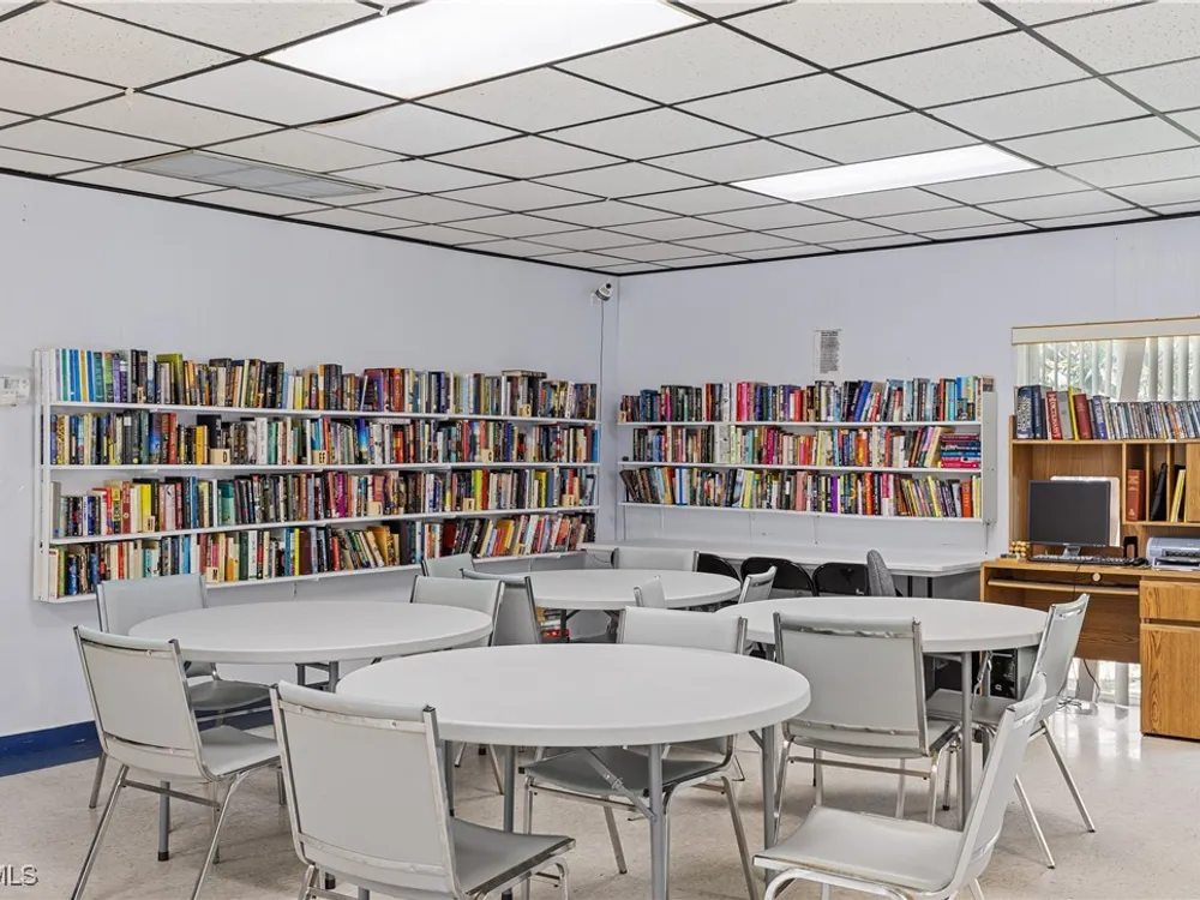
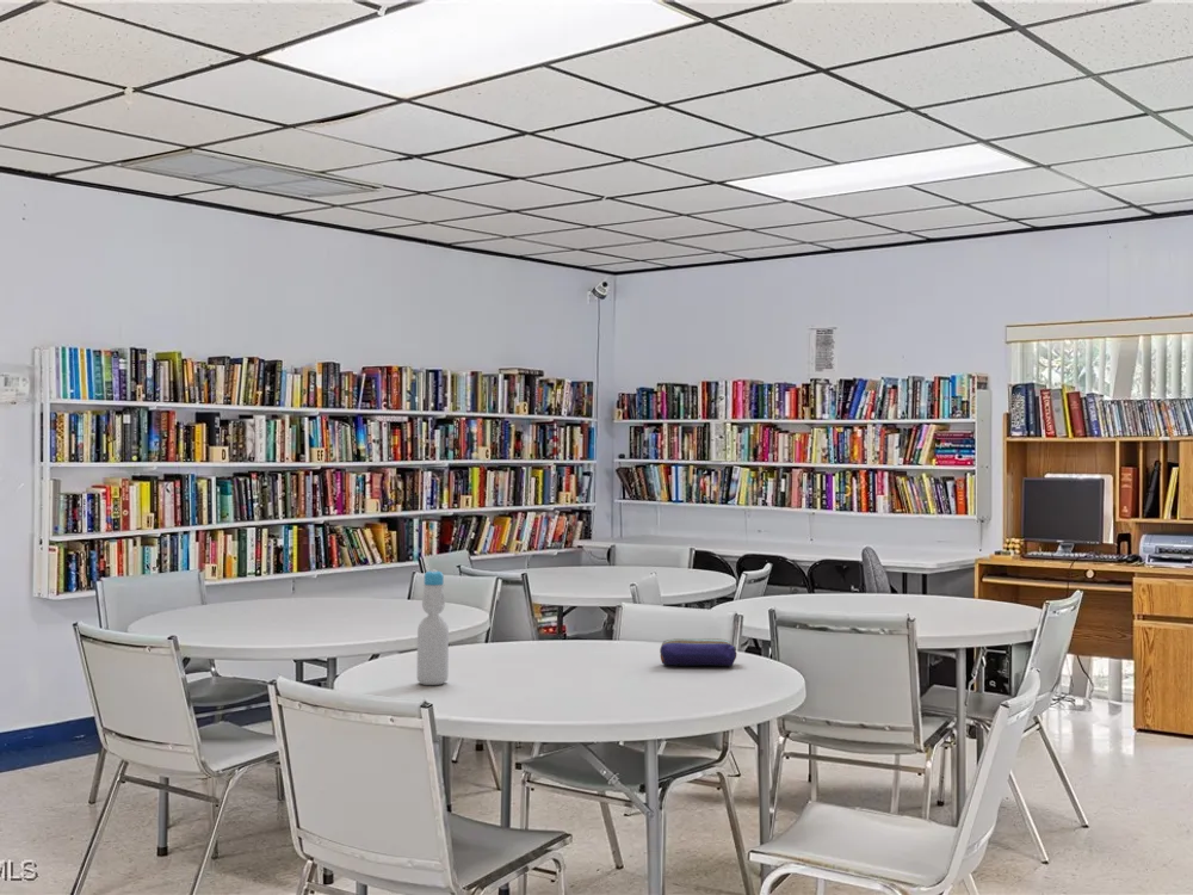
+ bottle (433, 625)
+ pencil case (698, 652)
